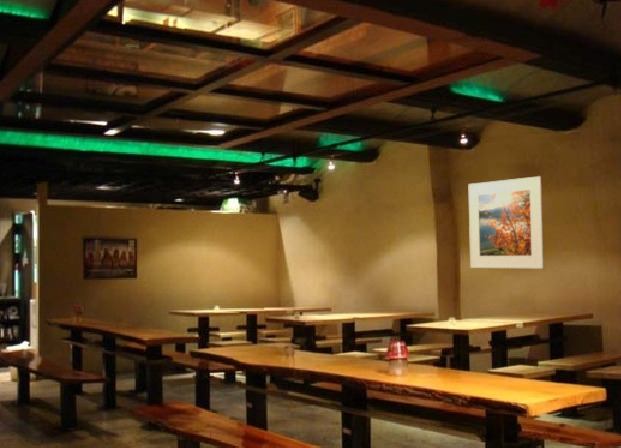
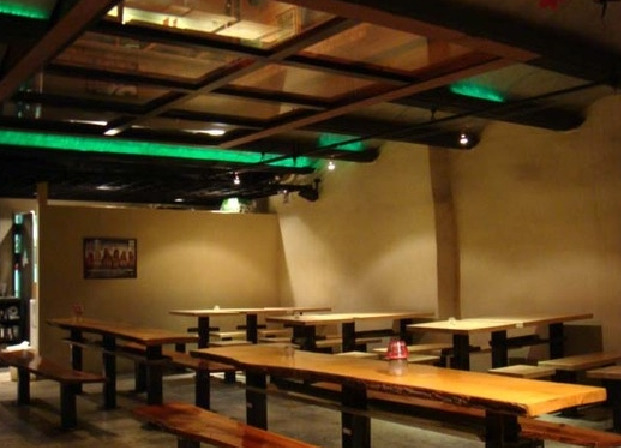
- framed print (504, 224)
